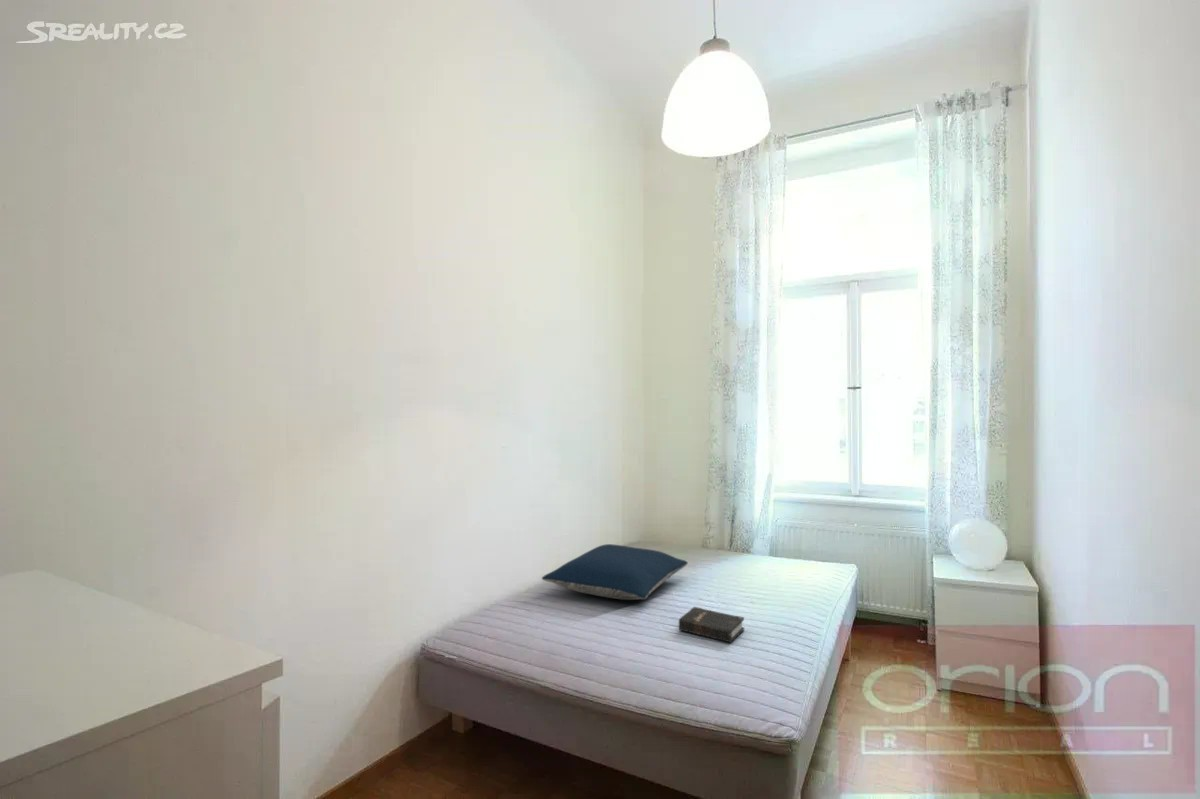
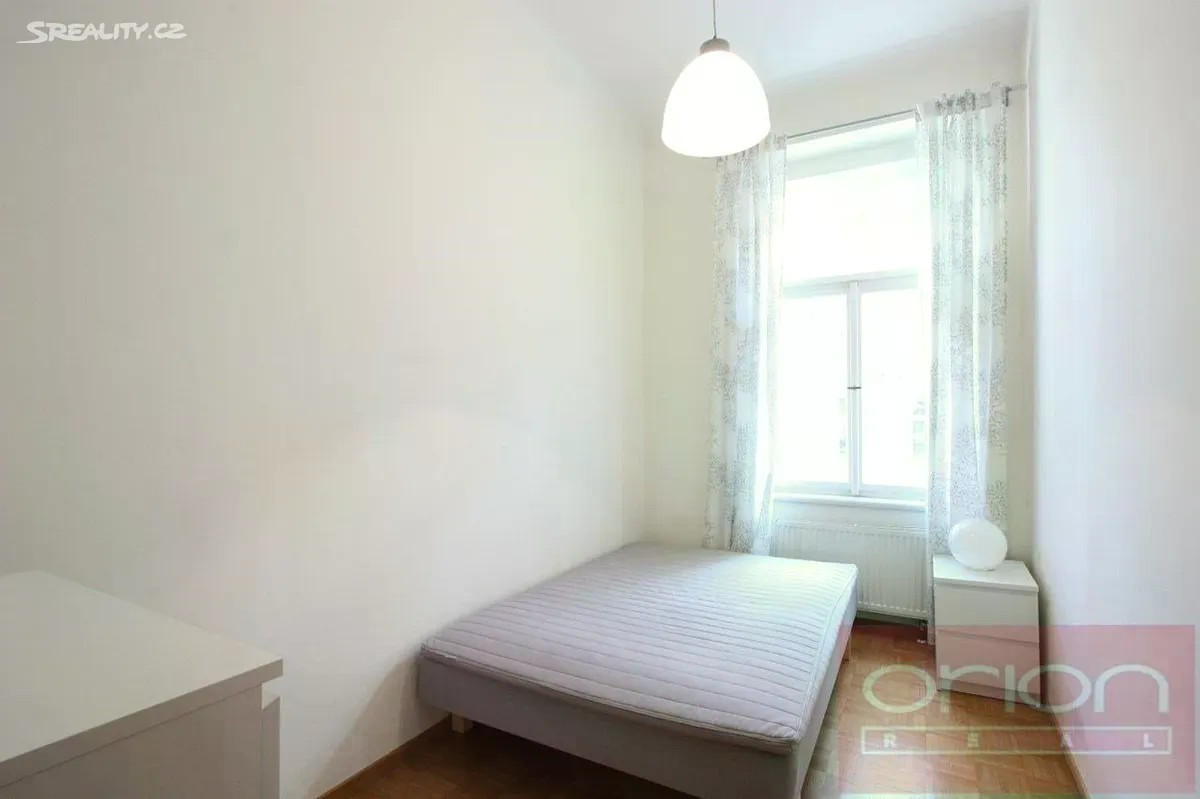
- hardback book (711, 624)
- pillow (618, 570)
